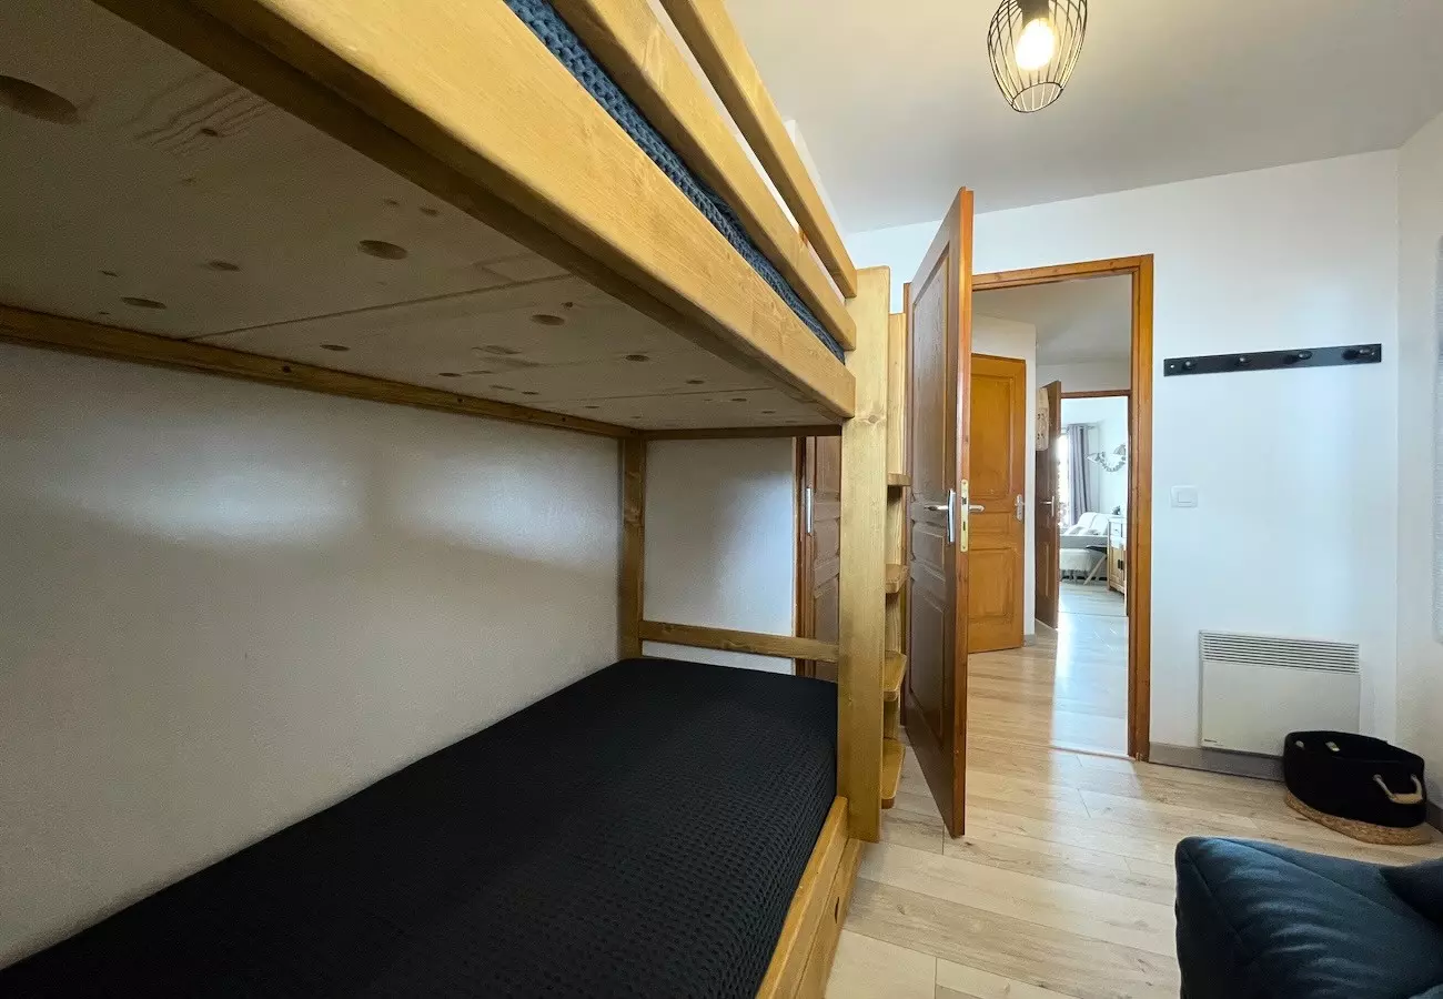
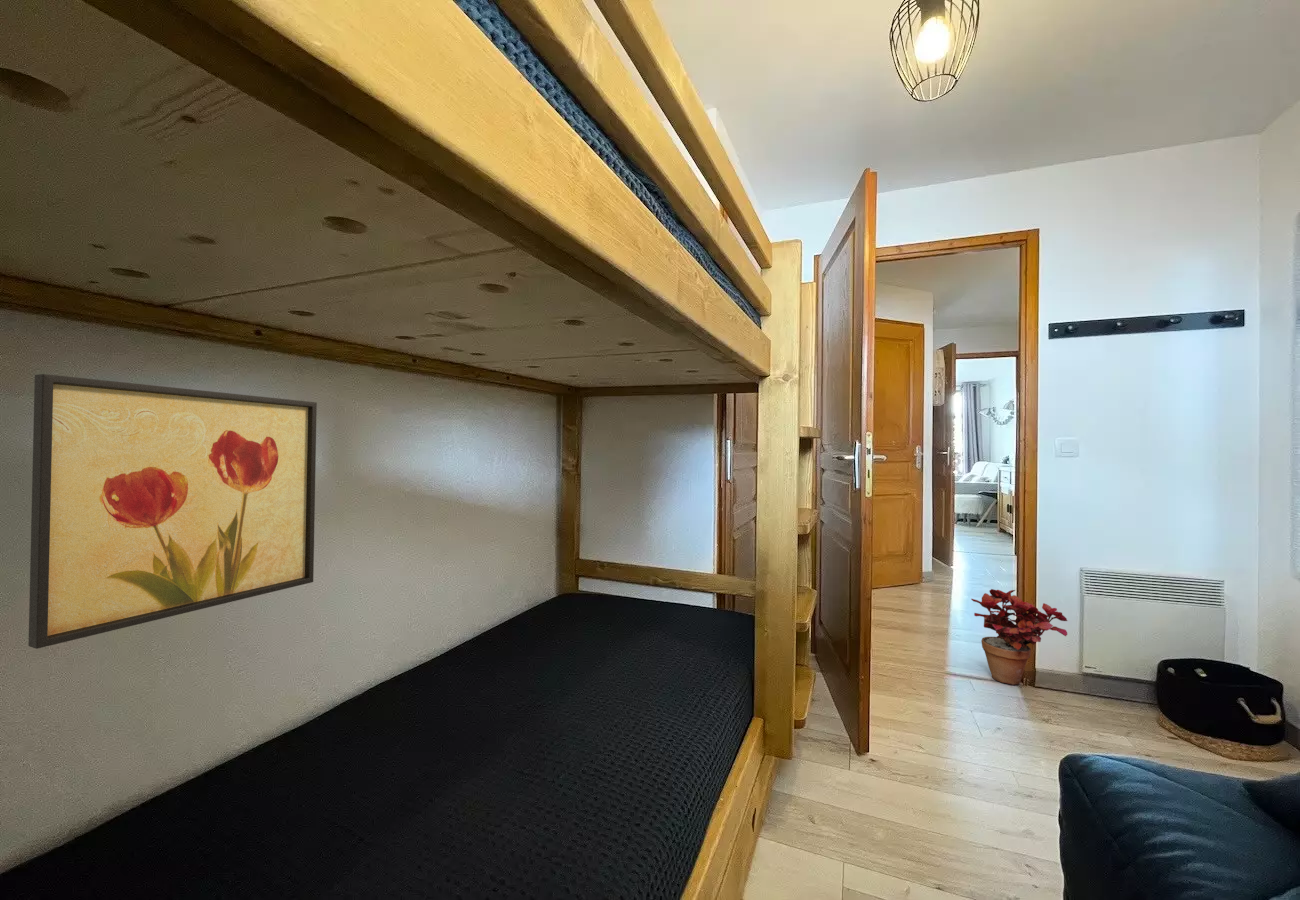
+ potted plant (1014, 637)
+ wall art (199, 499)
